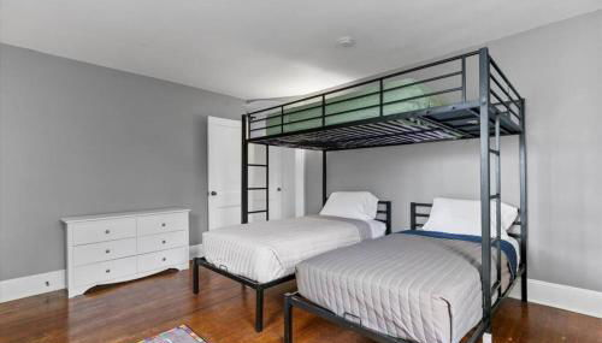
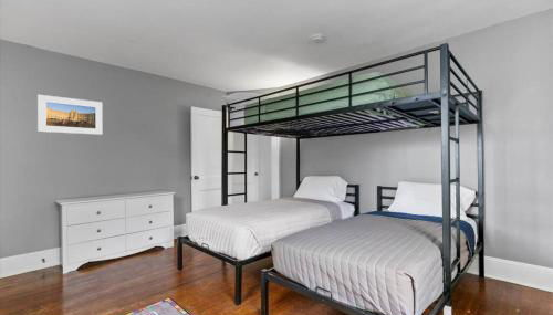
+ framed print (72, 115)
